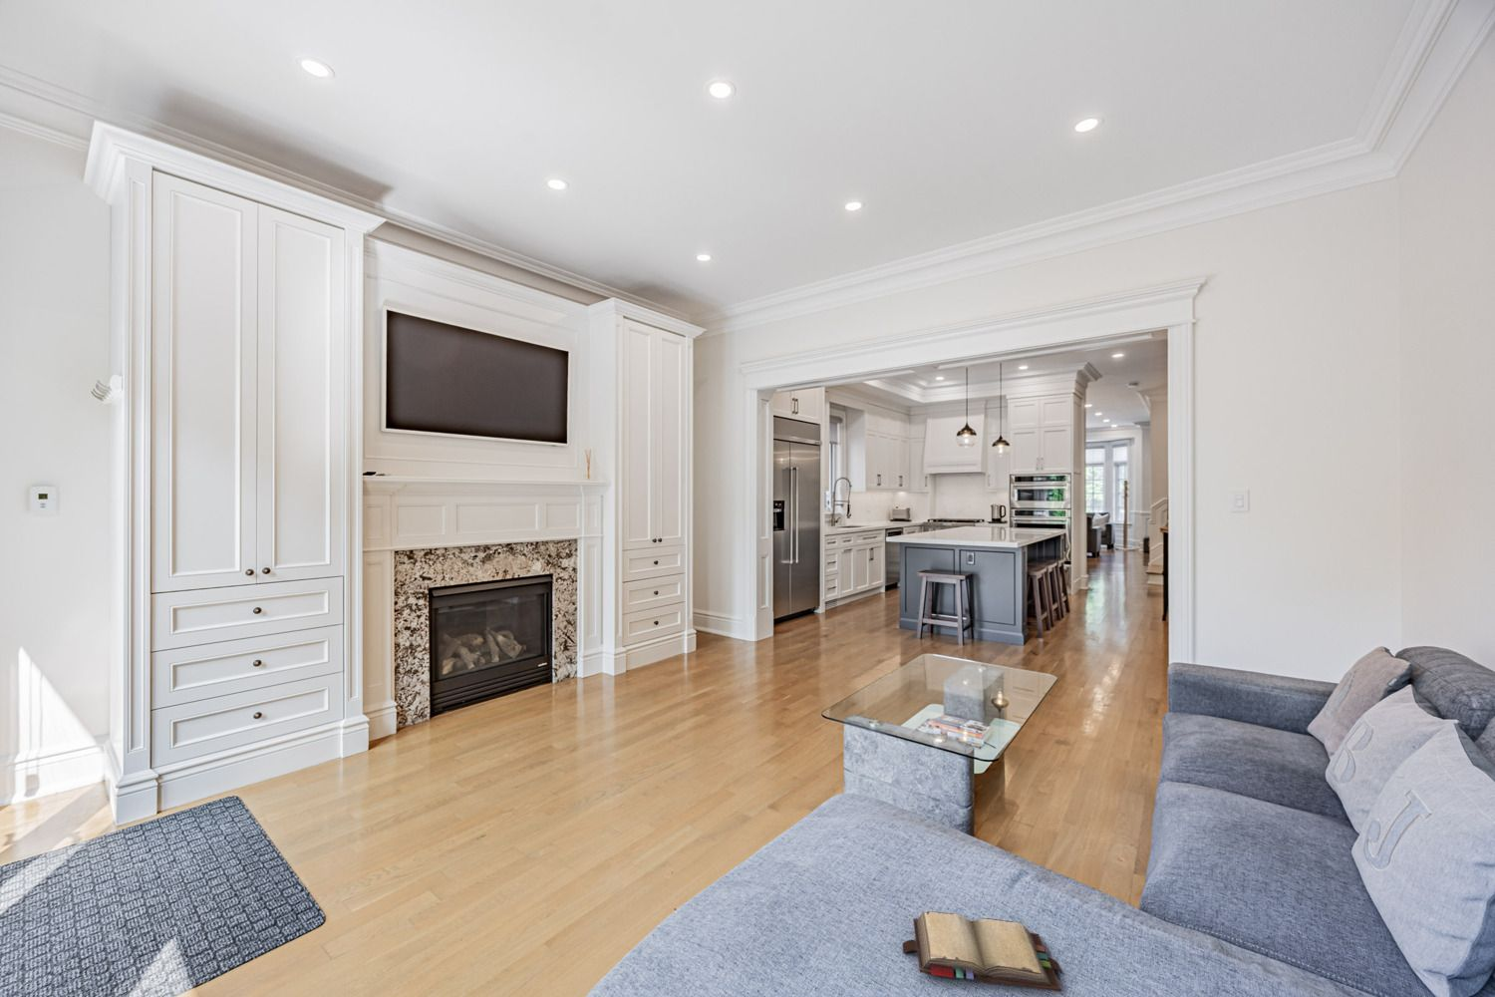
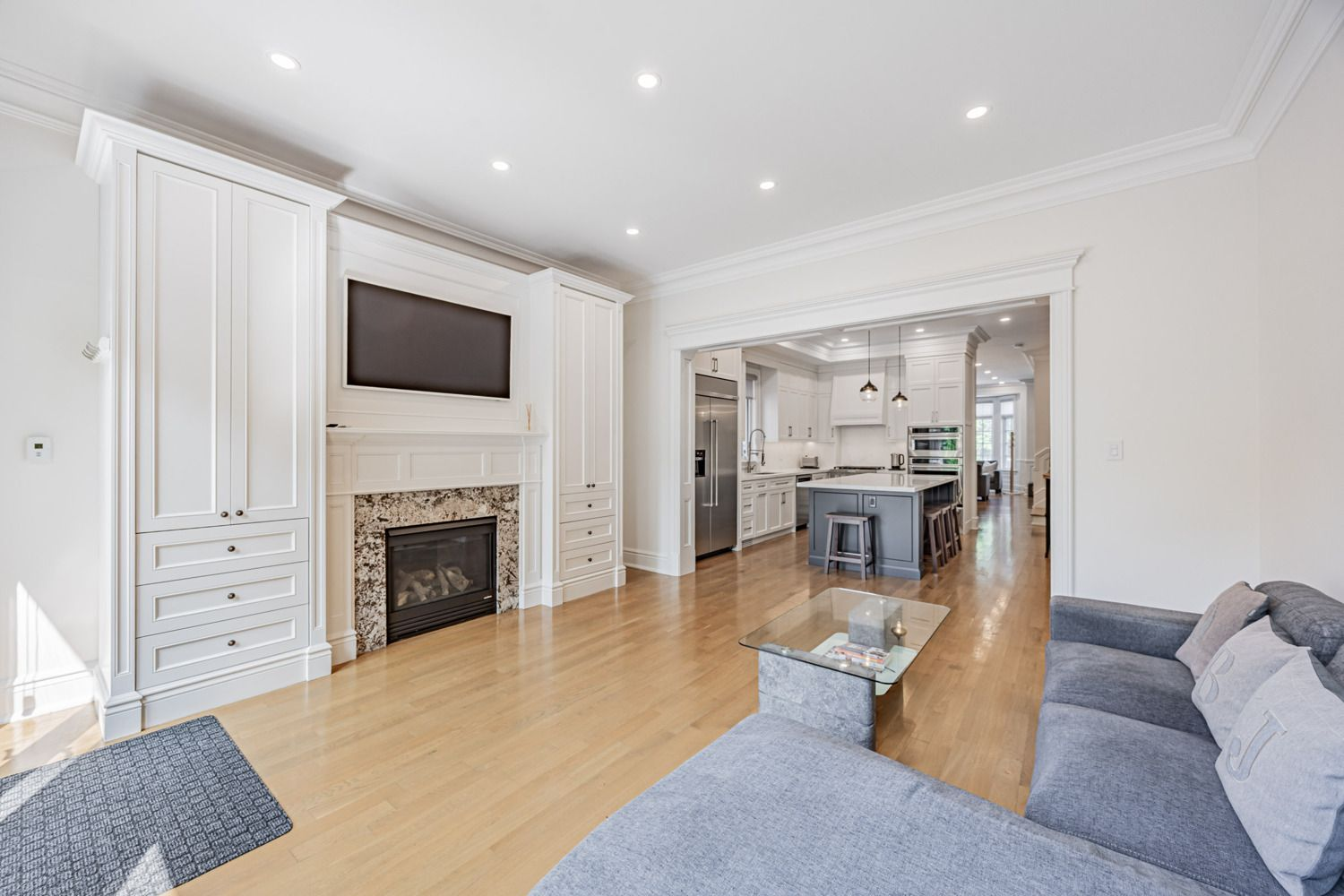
- hardback book (980, 950)
